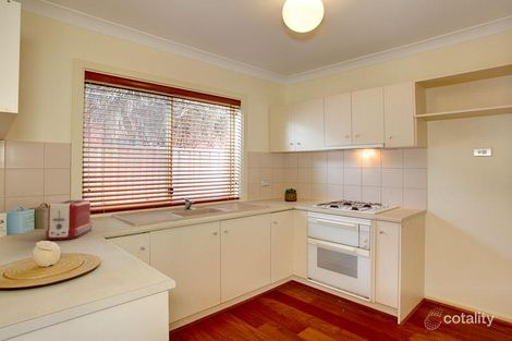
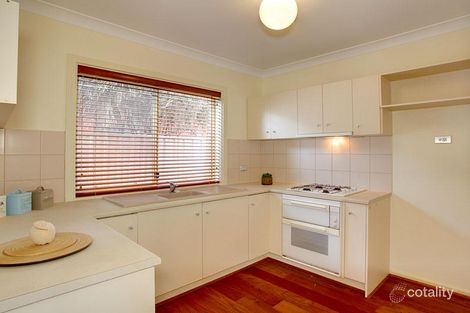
- toaster (70, 218)
